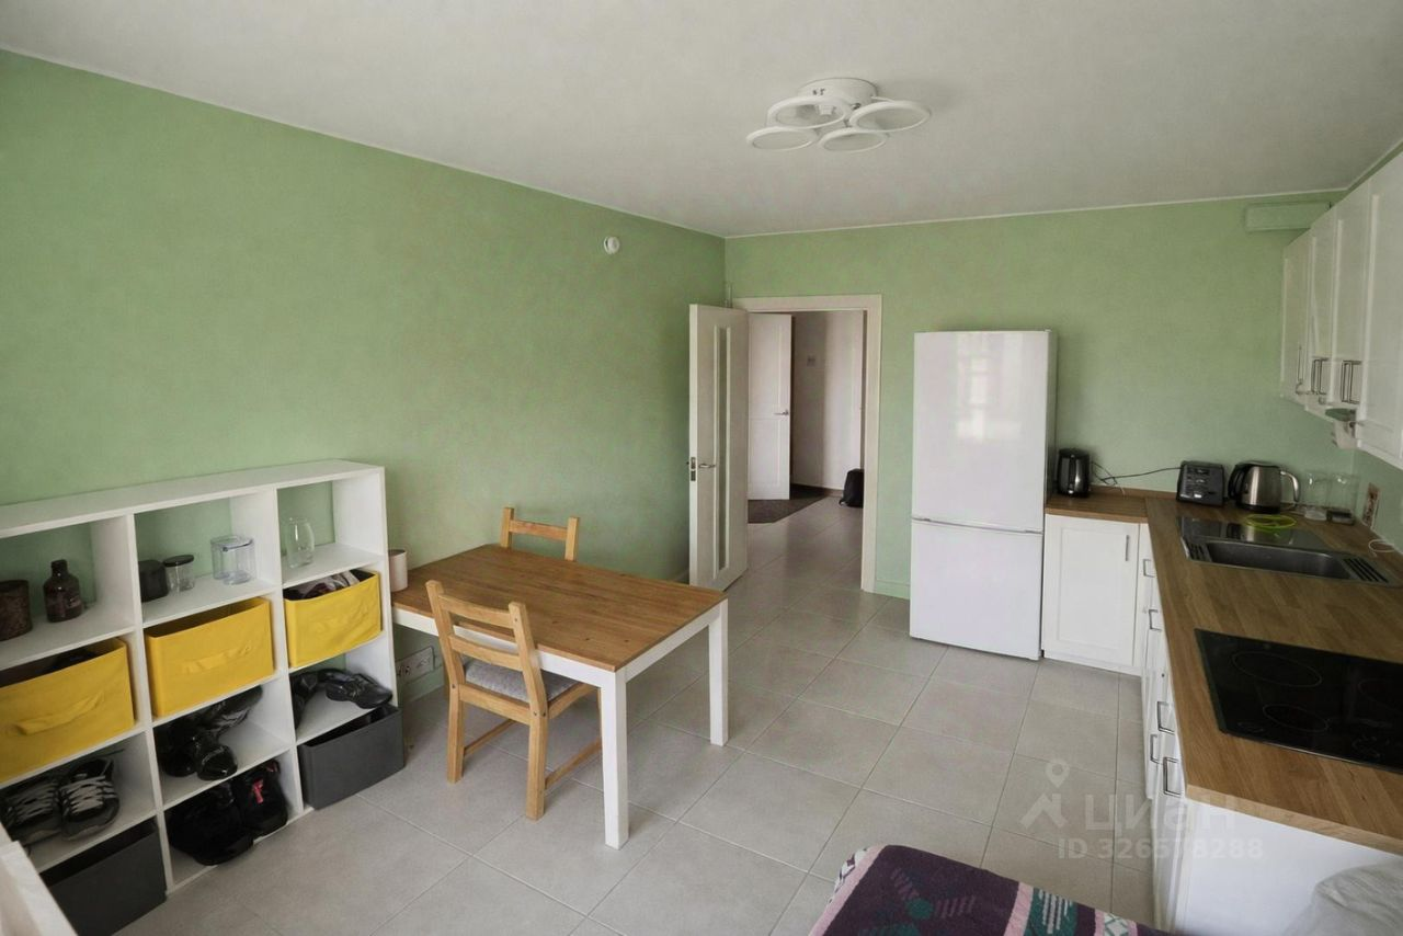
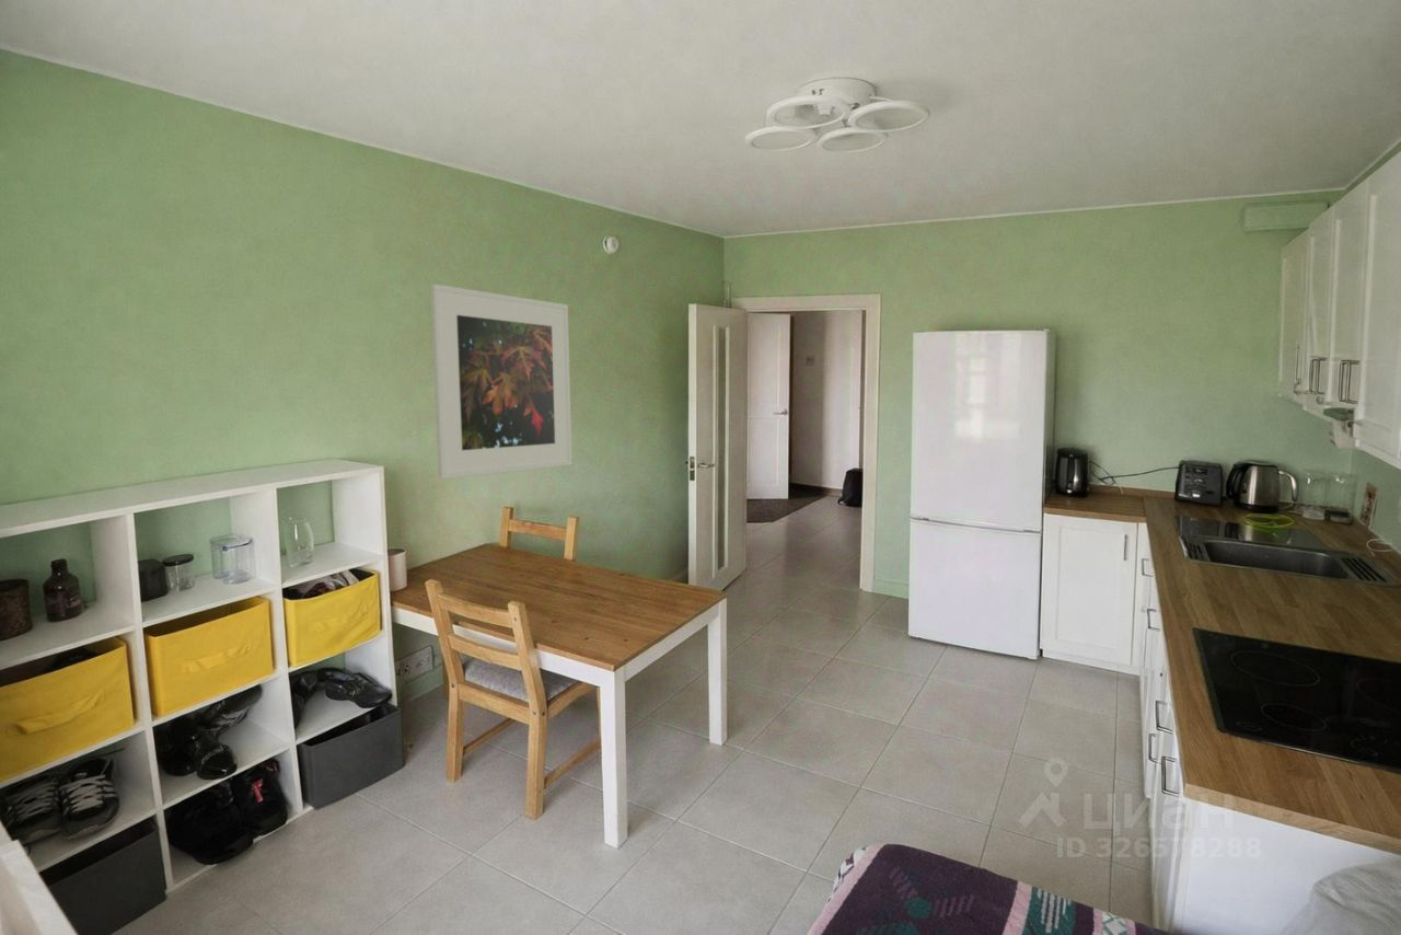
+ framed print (508, 384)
